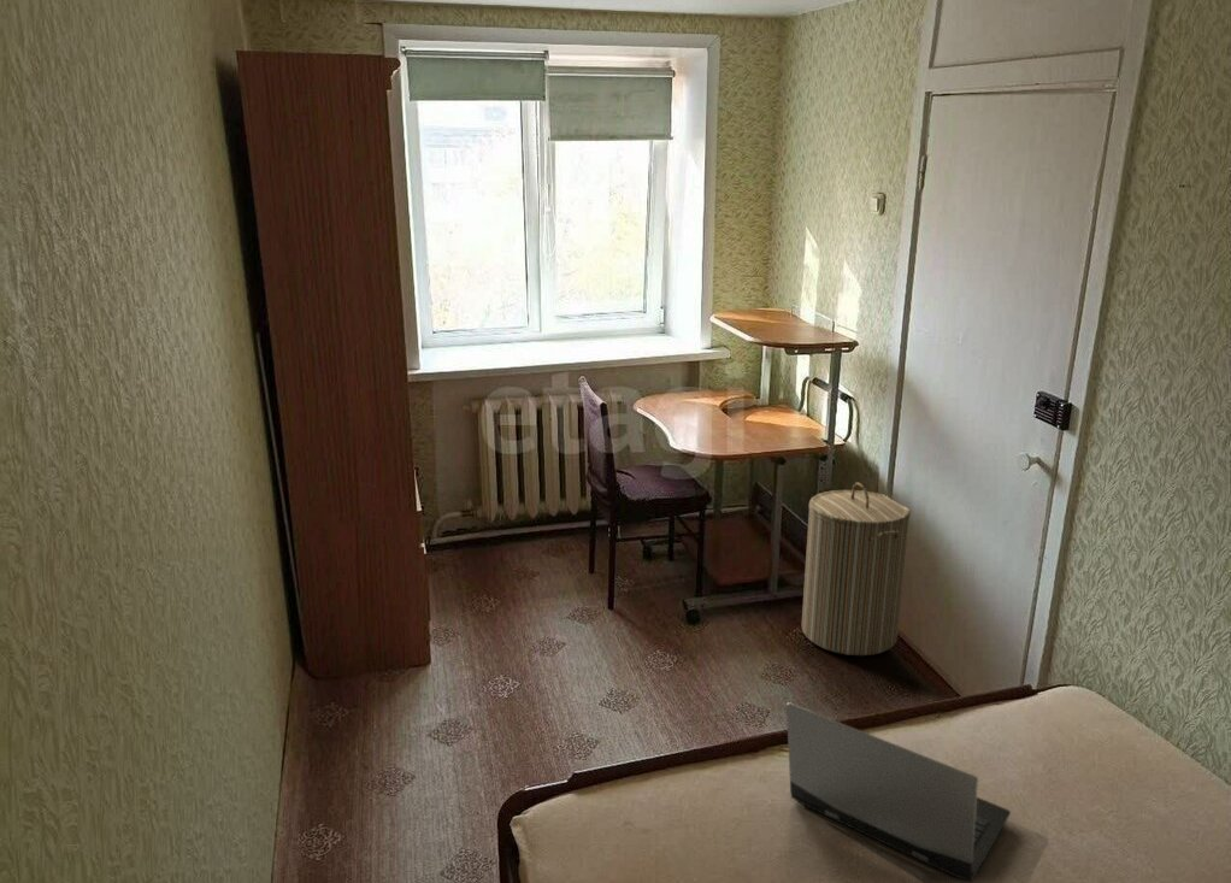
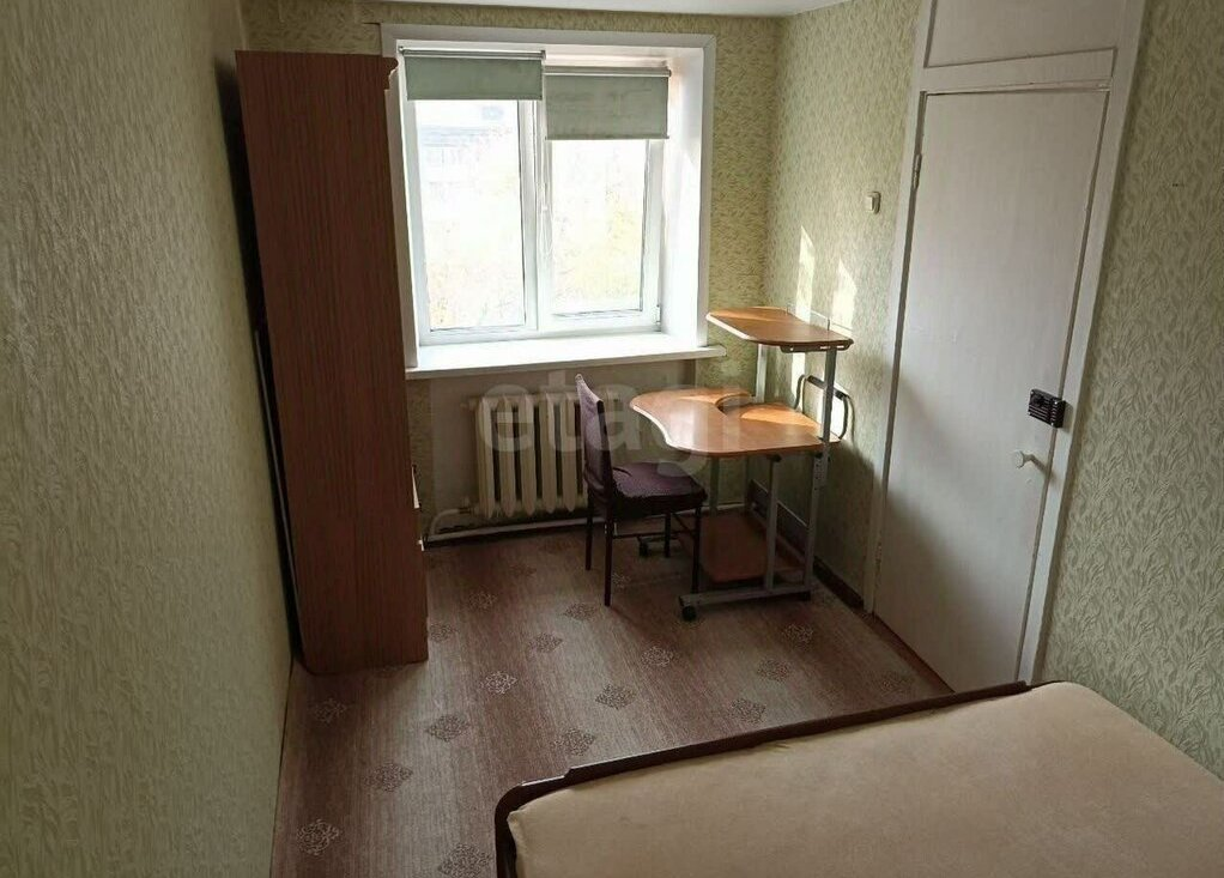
- laundry hamper (854, 560)
- laptop computer (899, 761)
